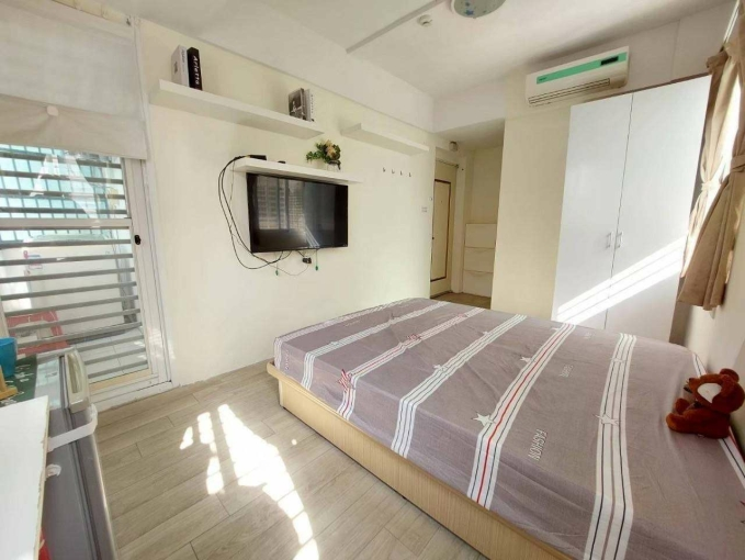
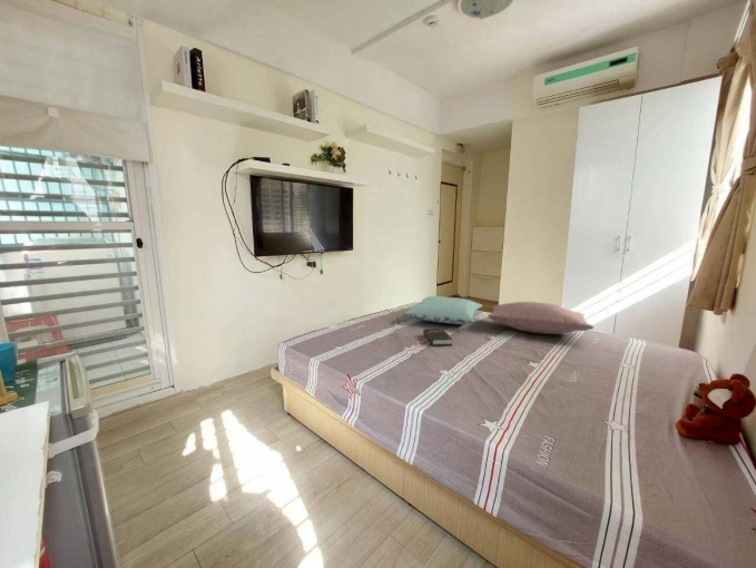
+ pillow (536, 316)
+ pillow (444, 309)
+ hardback book (436, 336)
